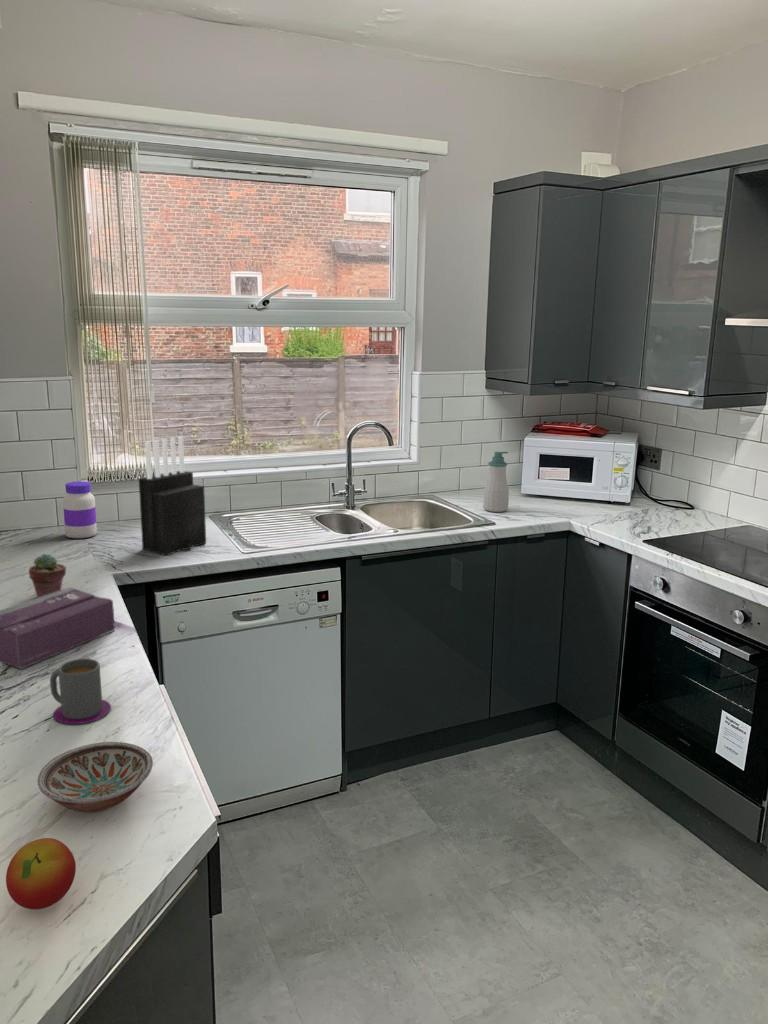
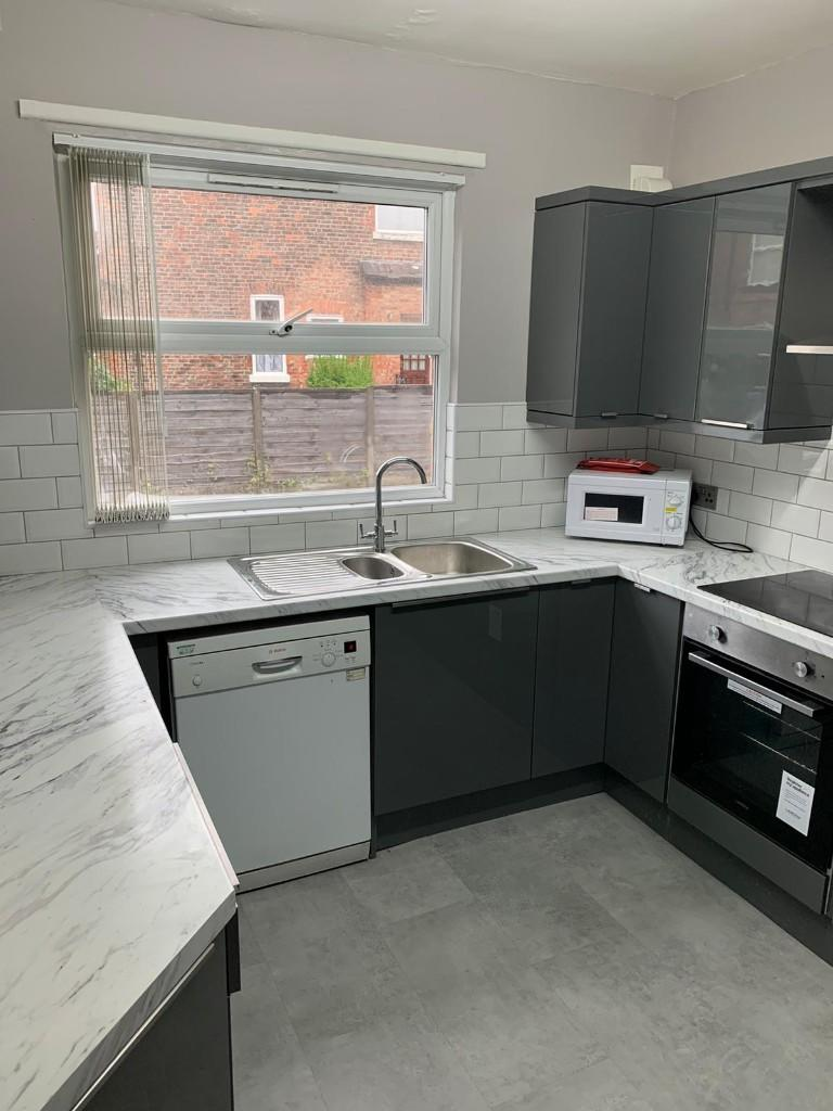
- knife block (175, 494)
- soap bottle (497, 481)
- jar (79, 509)
- mug (77, 688)
- bowl (97, 783)
- tissue box (47, 625)
- apple (40, 873)
- potted succulent (47, 576)
